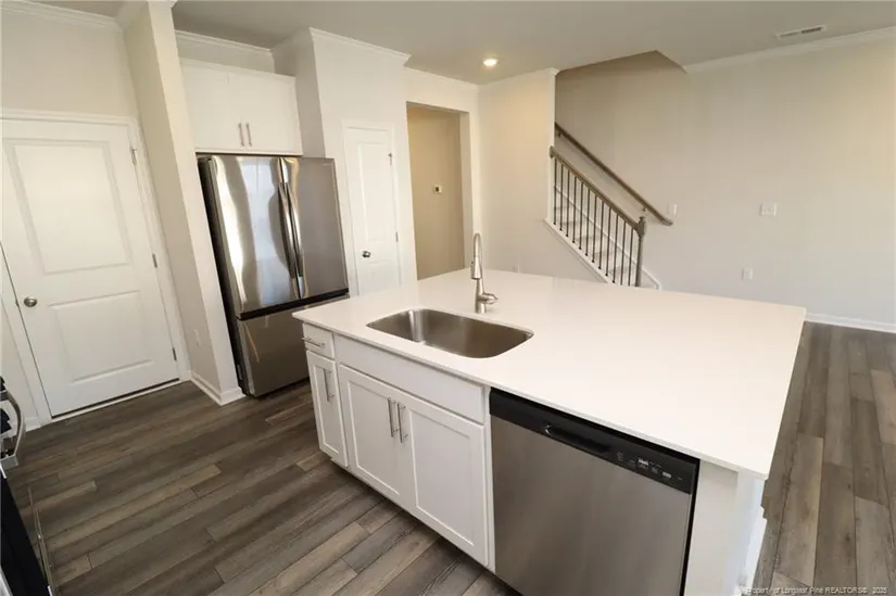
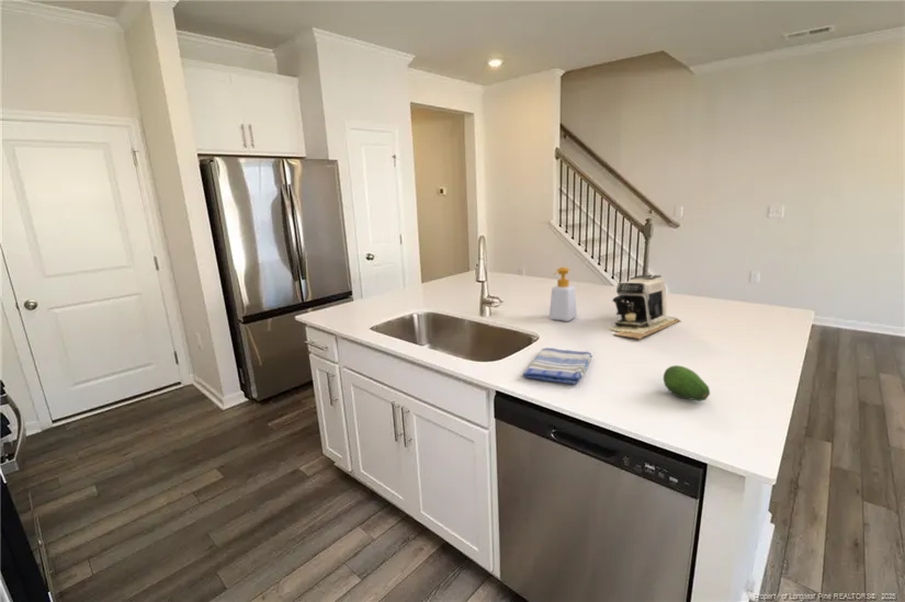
+ coffee maker (647, 302)
+ fruit (686, 382)
+ soap bottle (561, 294)
+ dish towel (558, 363)
